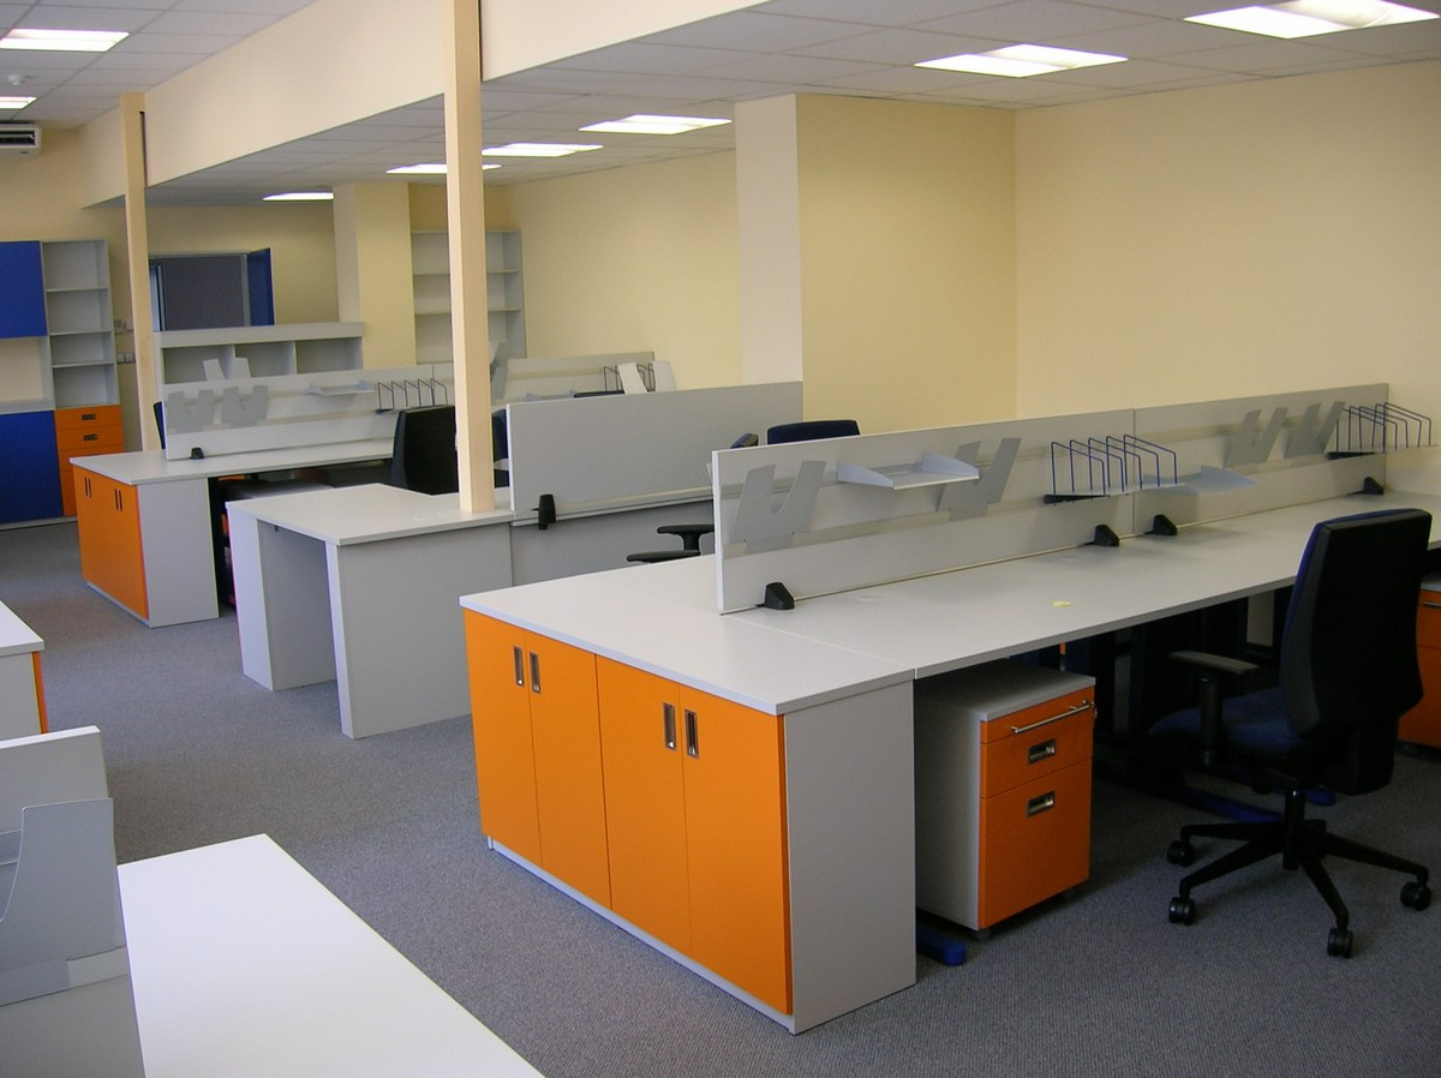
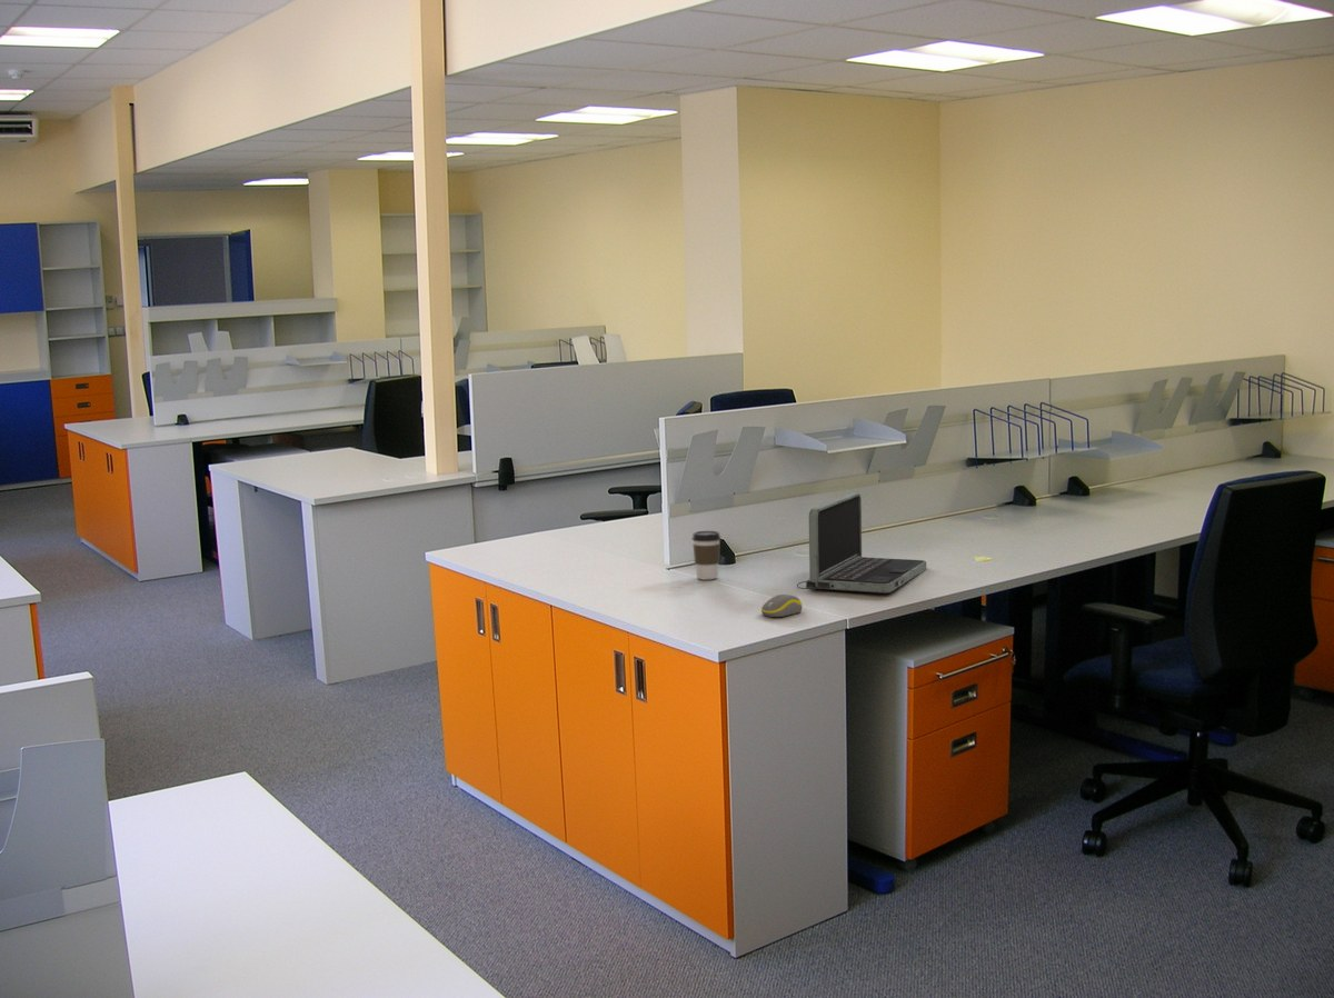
+ computer mouse (782, 603)
+ laptop (860, 540)
+ coffee cup (706, 555)
